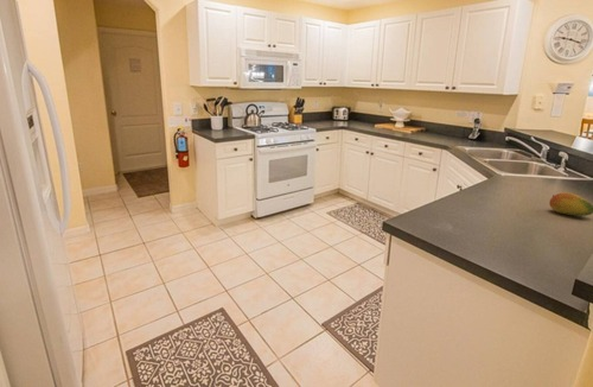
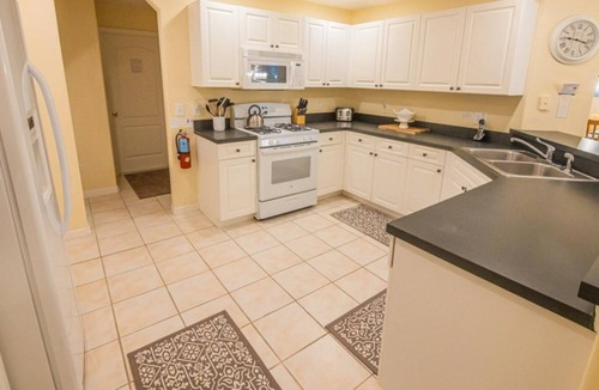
- fruit (570, 204)
